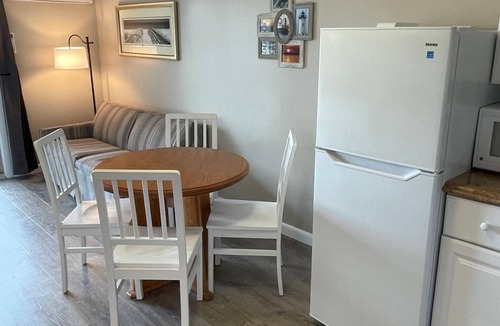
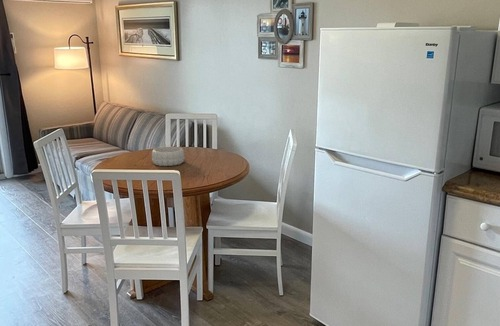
+ bowl (168, 155)
